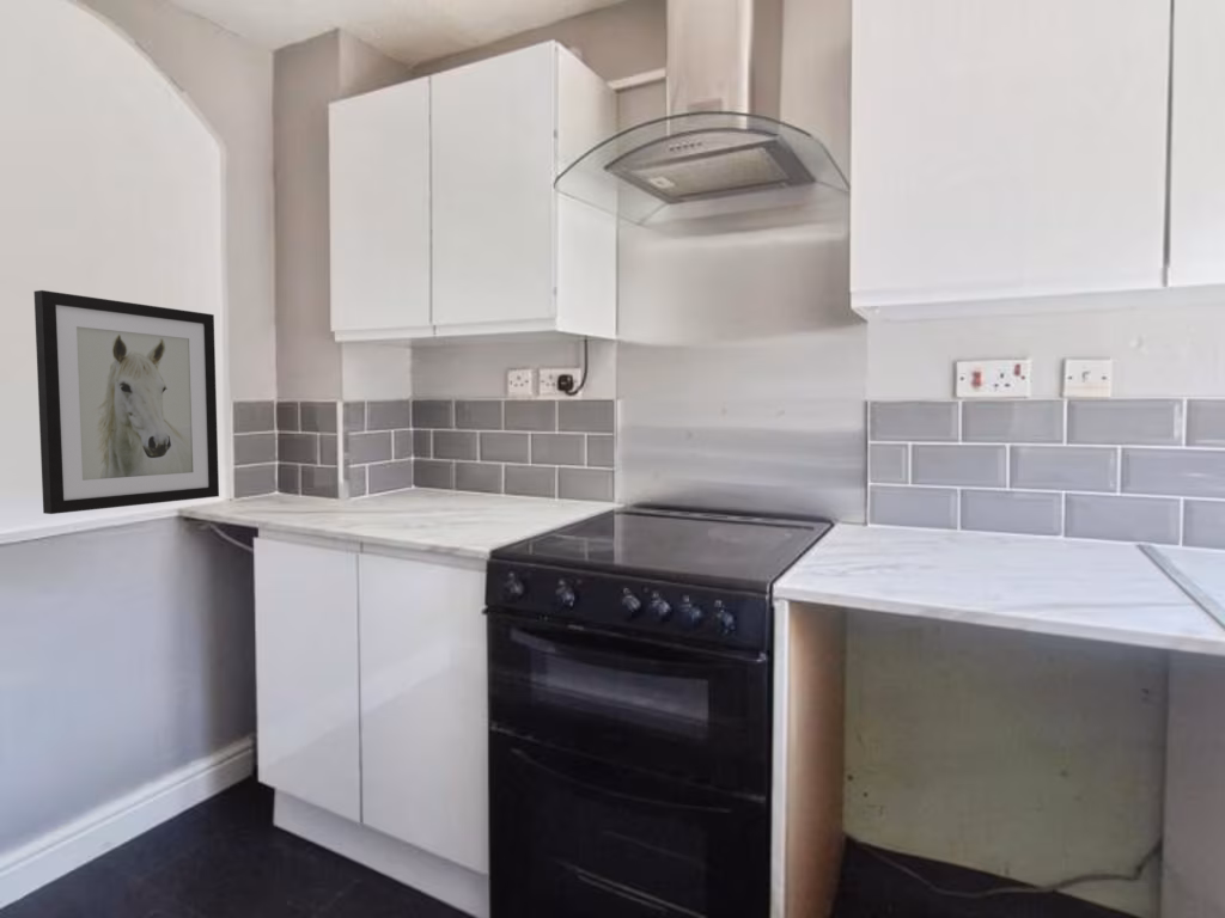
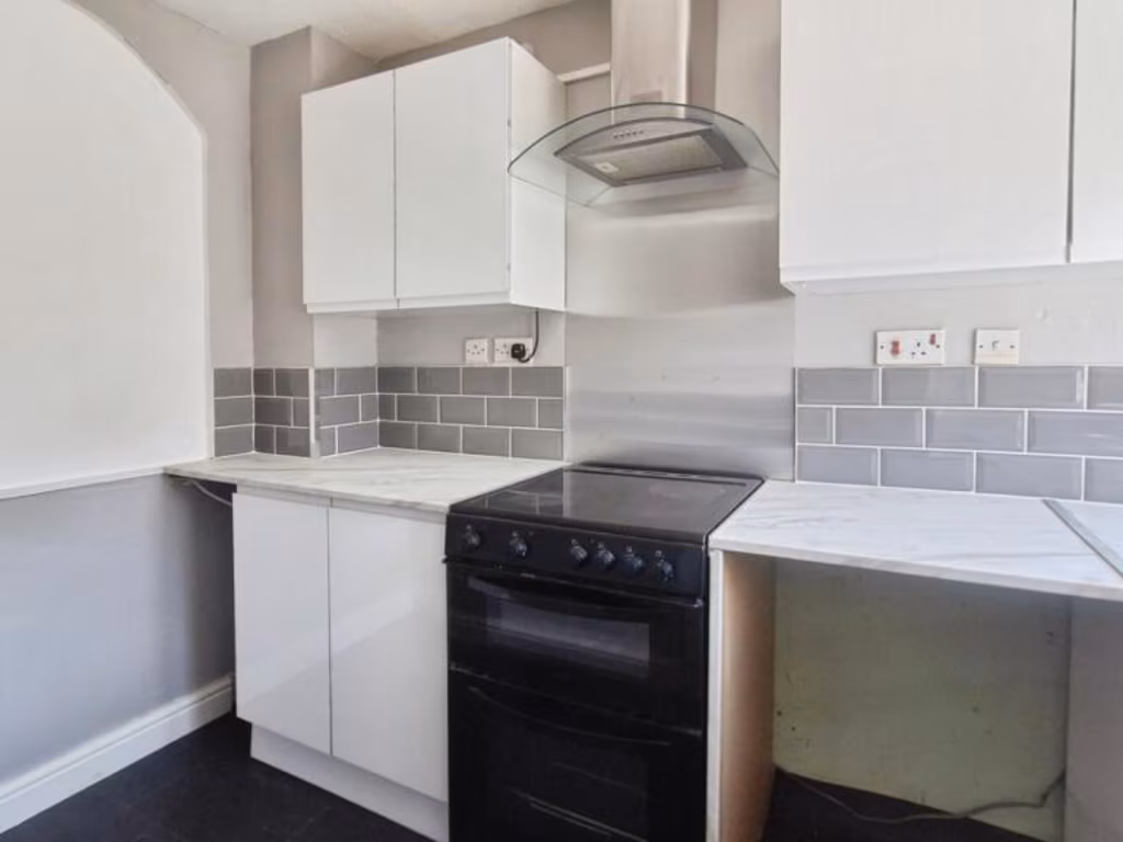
- wall art (136, 404)
